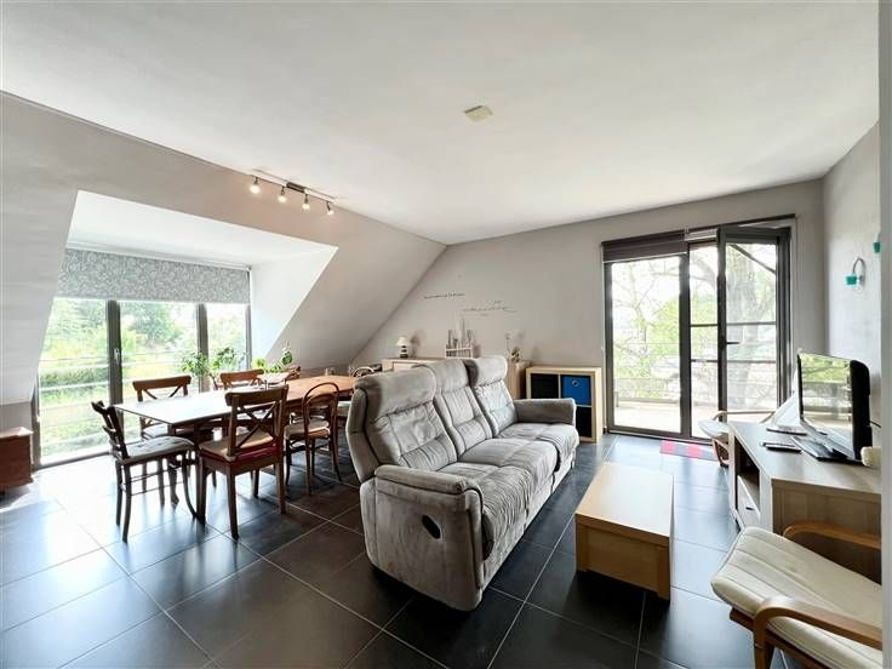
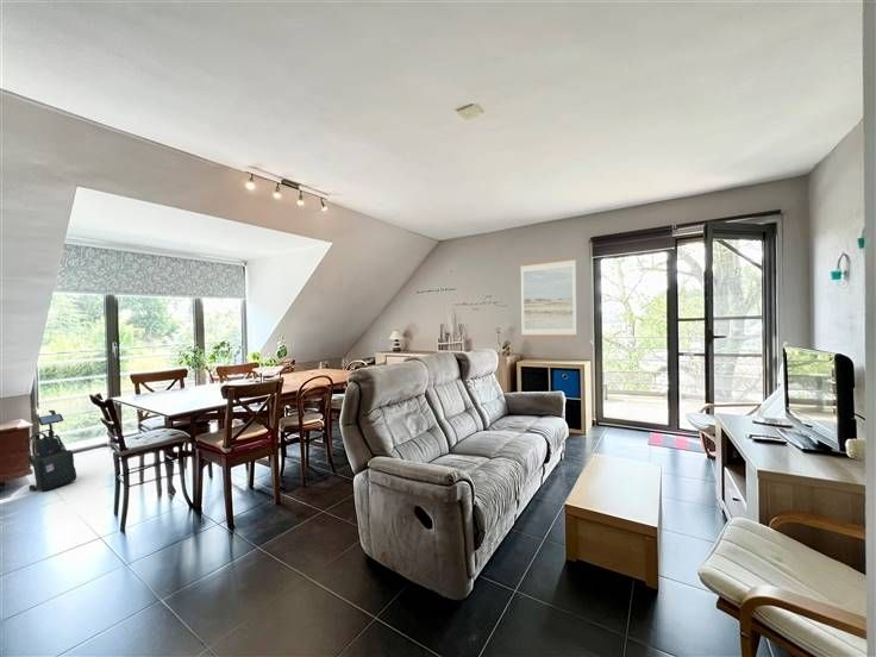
+ wall art (546, 299)
+ vacuum cleaner (51, 449)
